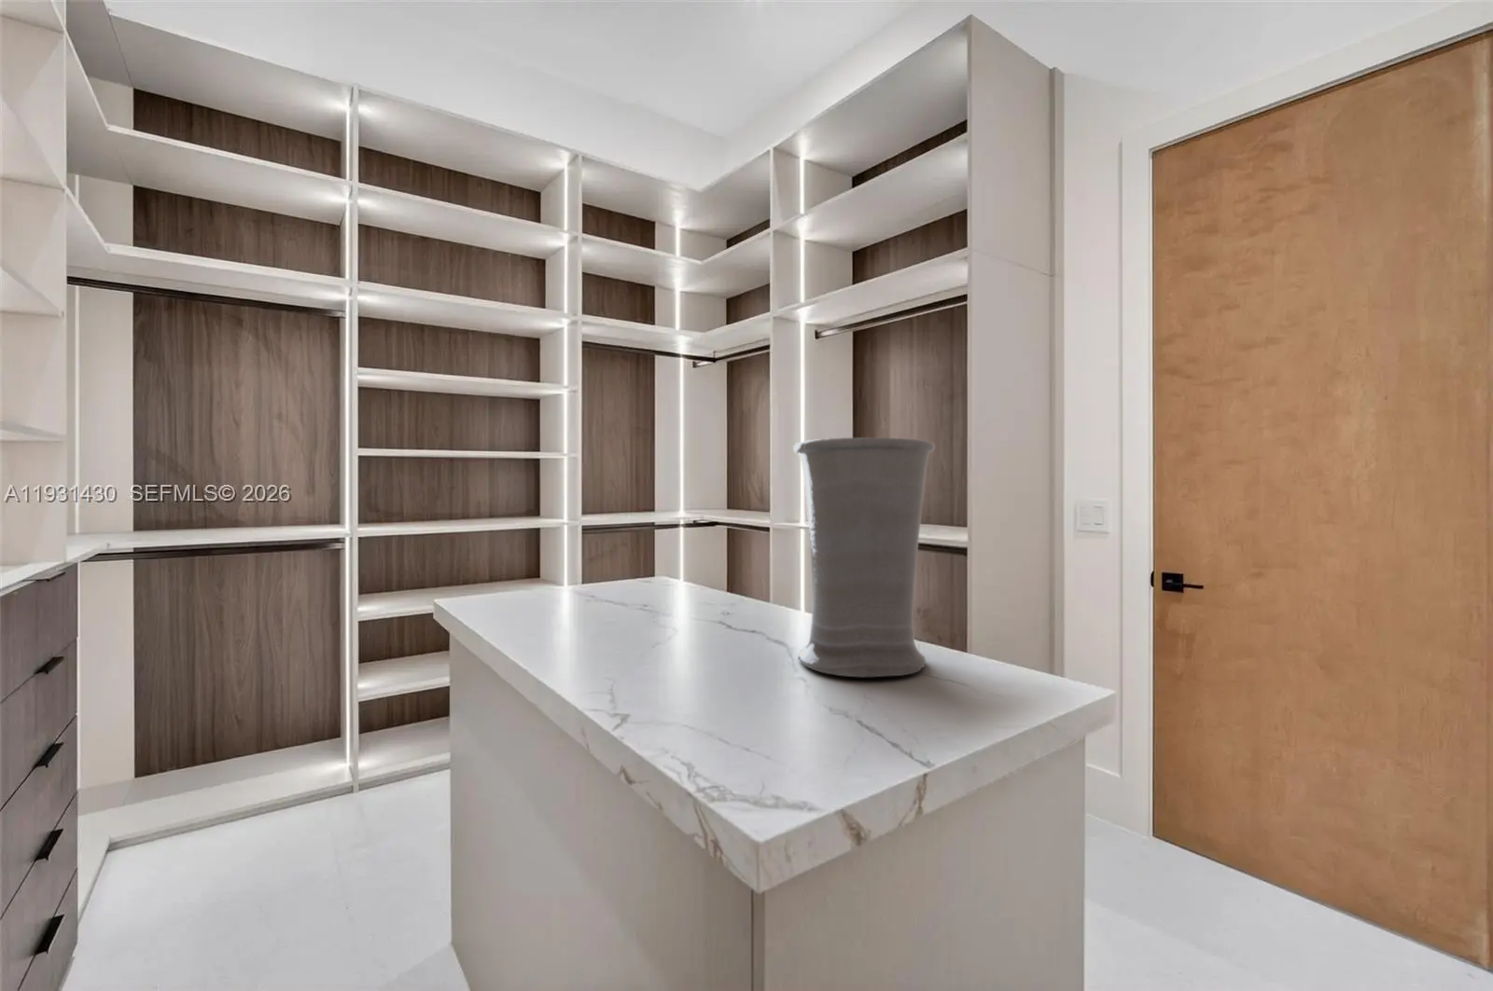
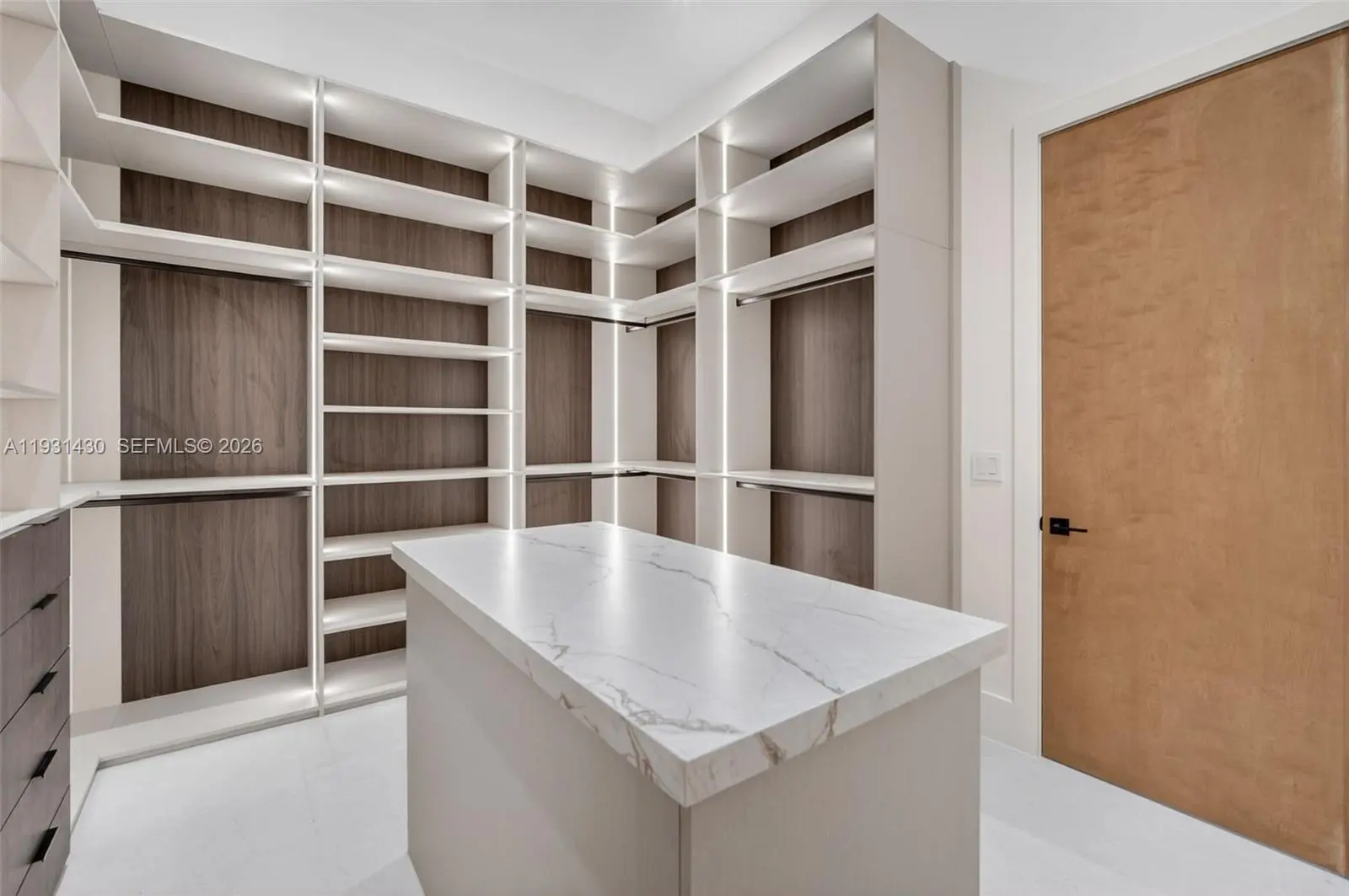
- vase (863, 552)
